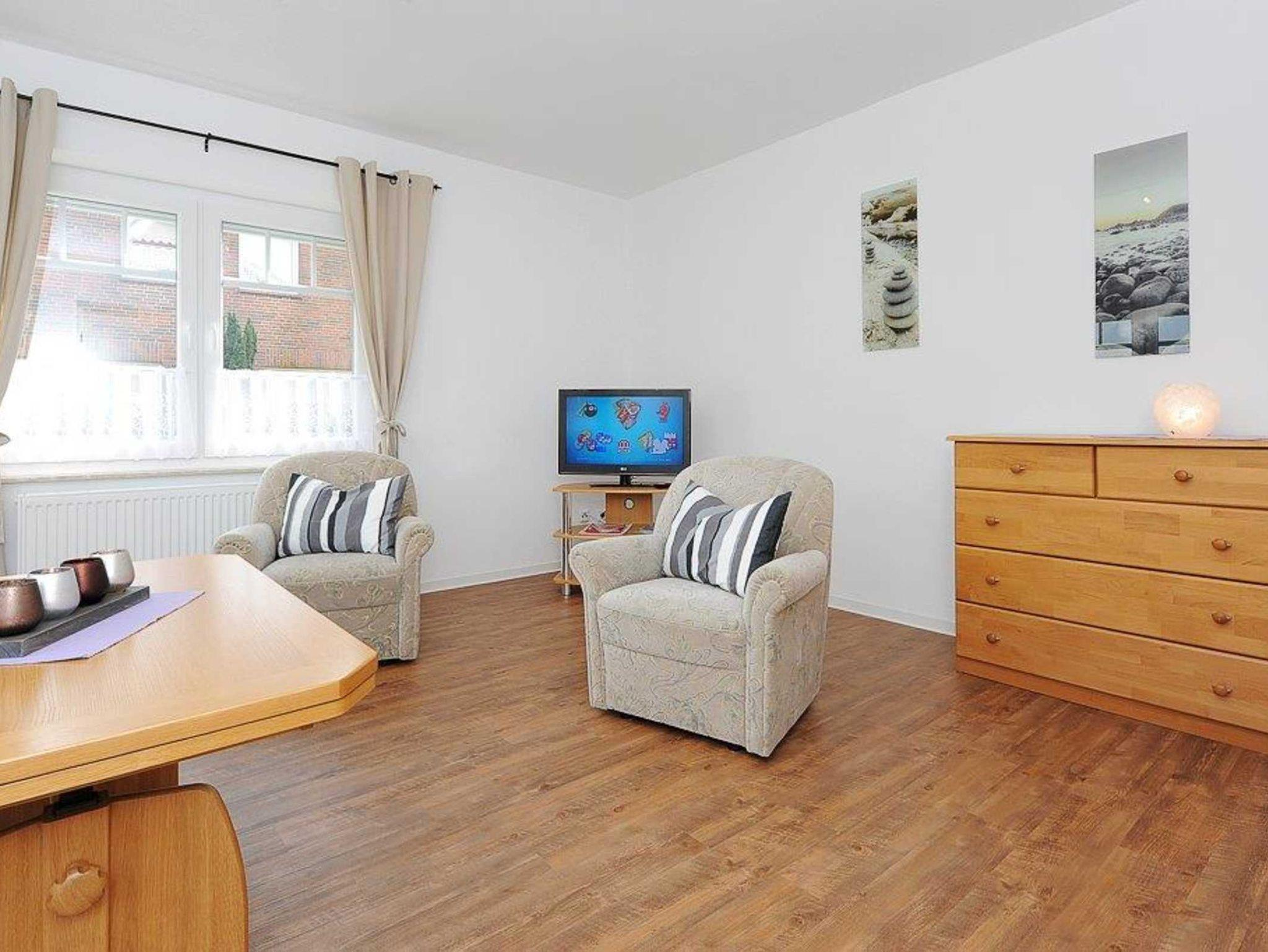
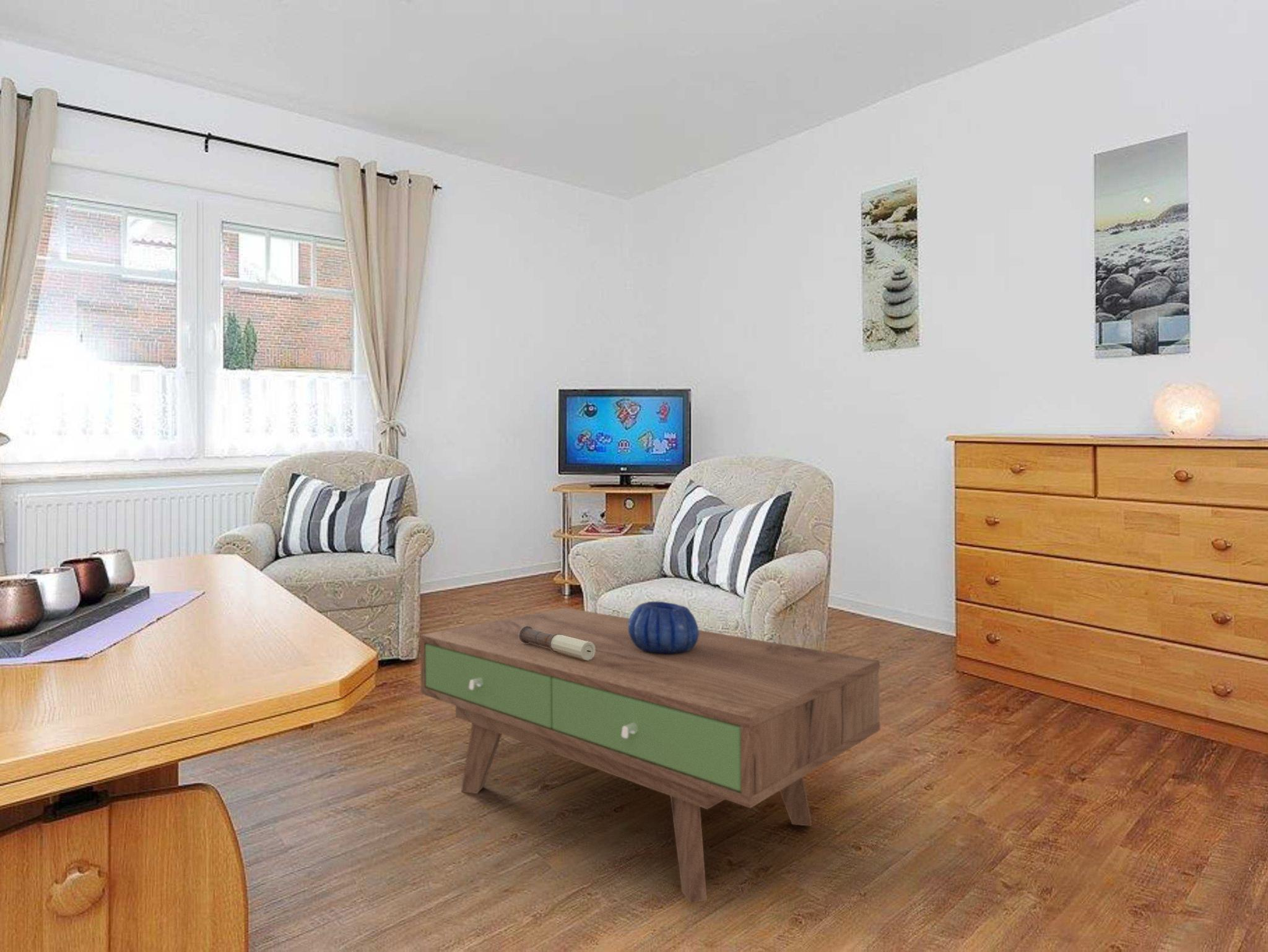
+ coffee table (627, 727)
+ candle (556, 641)
+ decorative bowl (663, 625)
